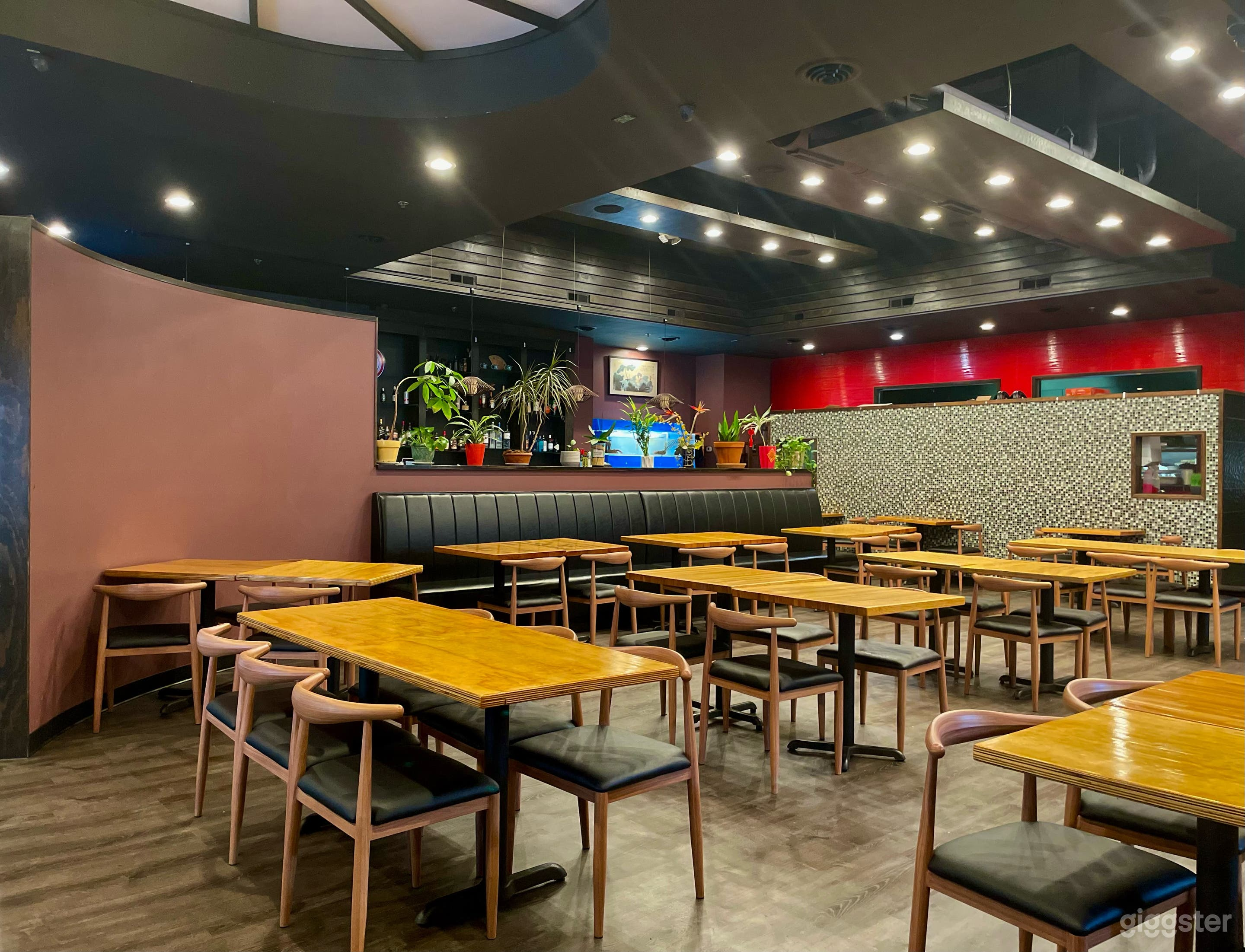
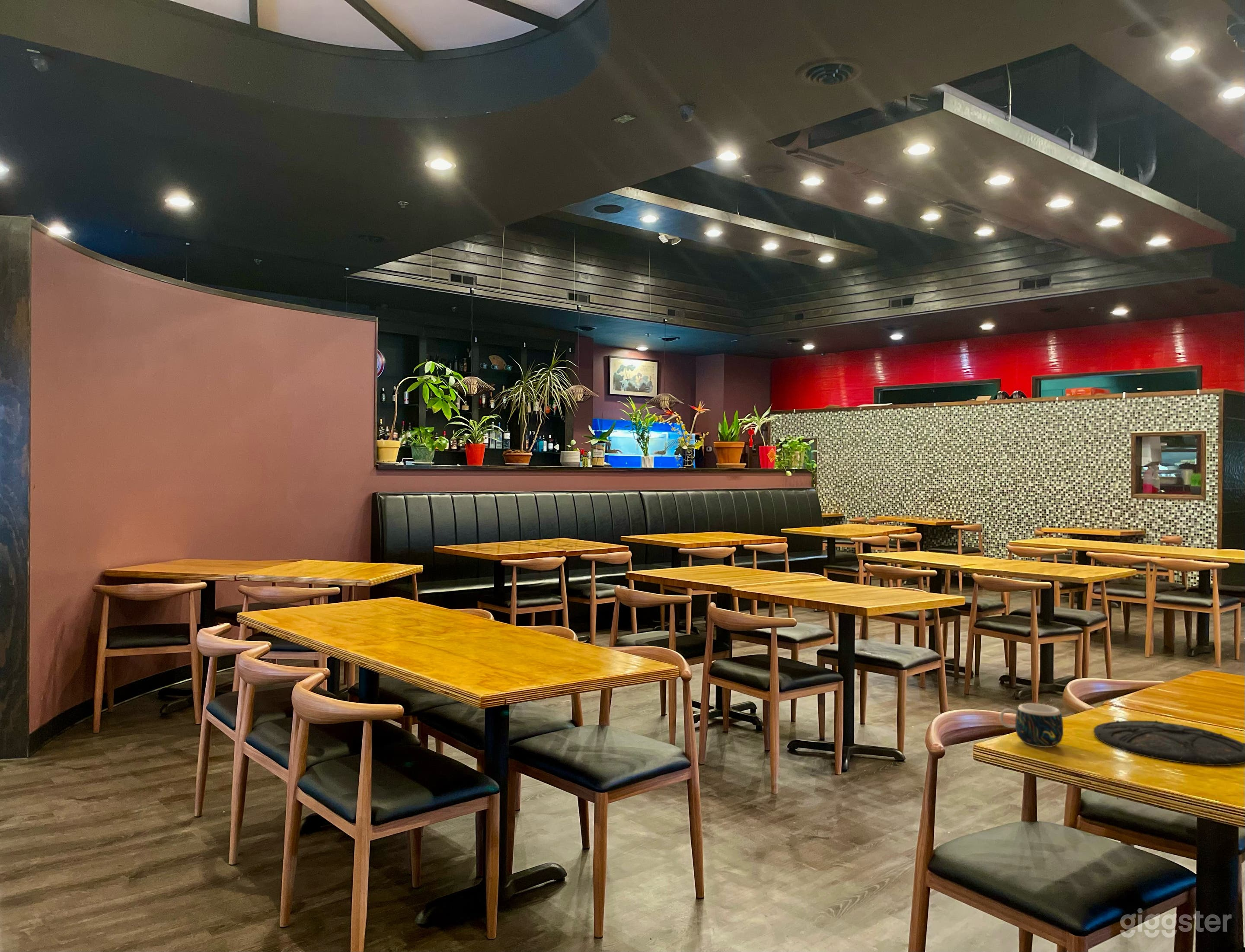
+ mug (1031, 724)
+ plate (1170, 734)
